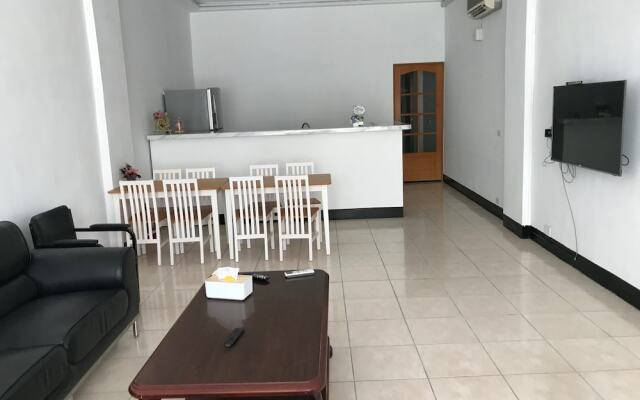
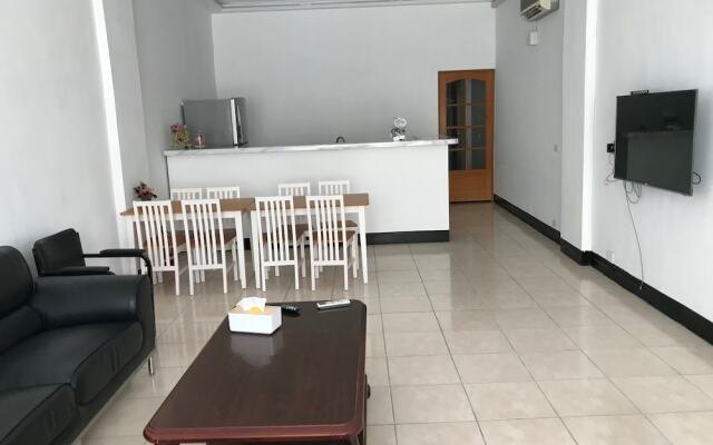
- remote control (234, 336)
